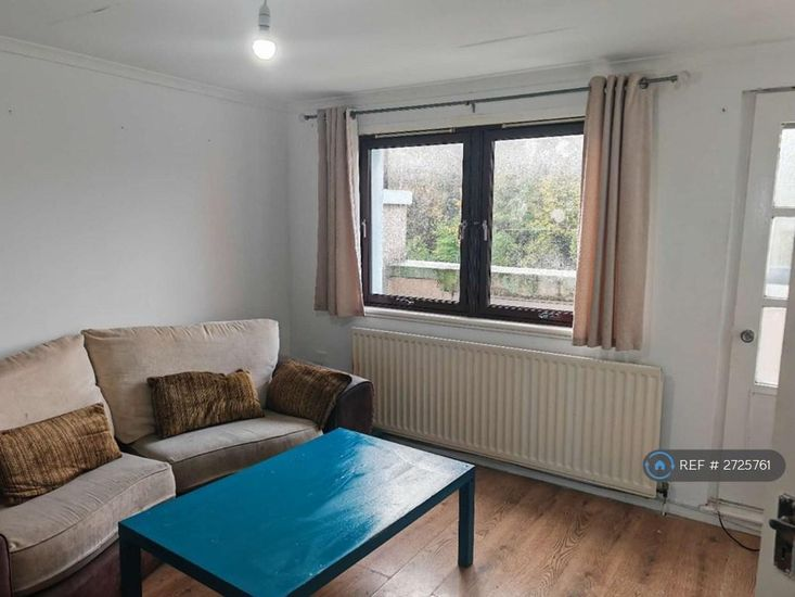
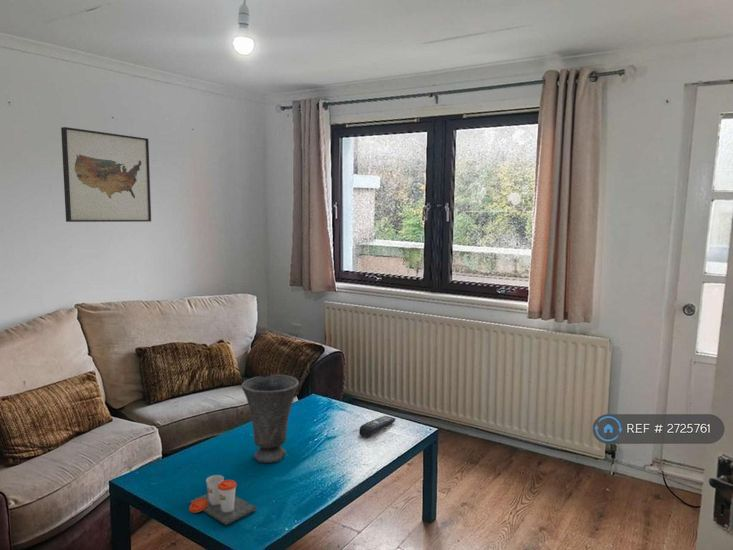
+ cup (219, 494)
+ vase (271, 419)
+ wall art (109, 177)
+ remote control (377, 424)
